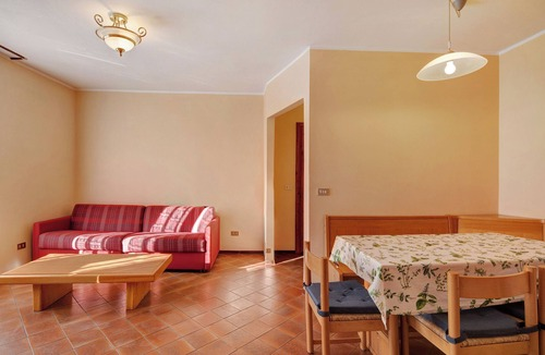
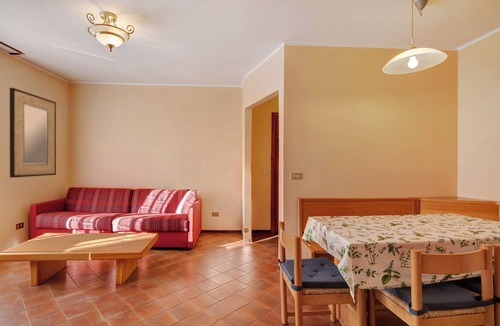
+ home mirror (35, 135)
